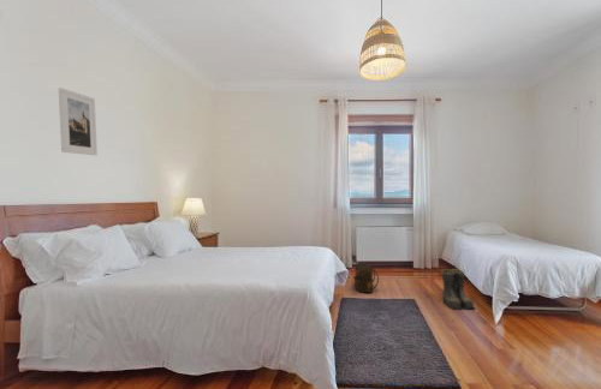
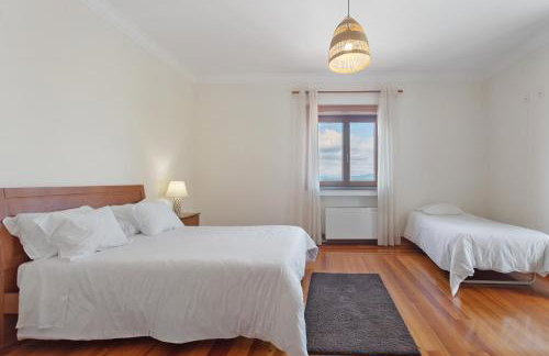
- boots (456, 288)
- backpack (365, 277)
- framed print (78, 124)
